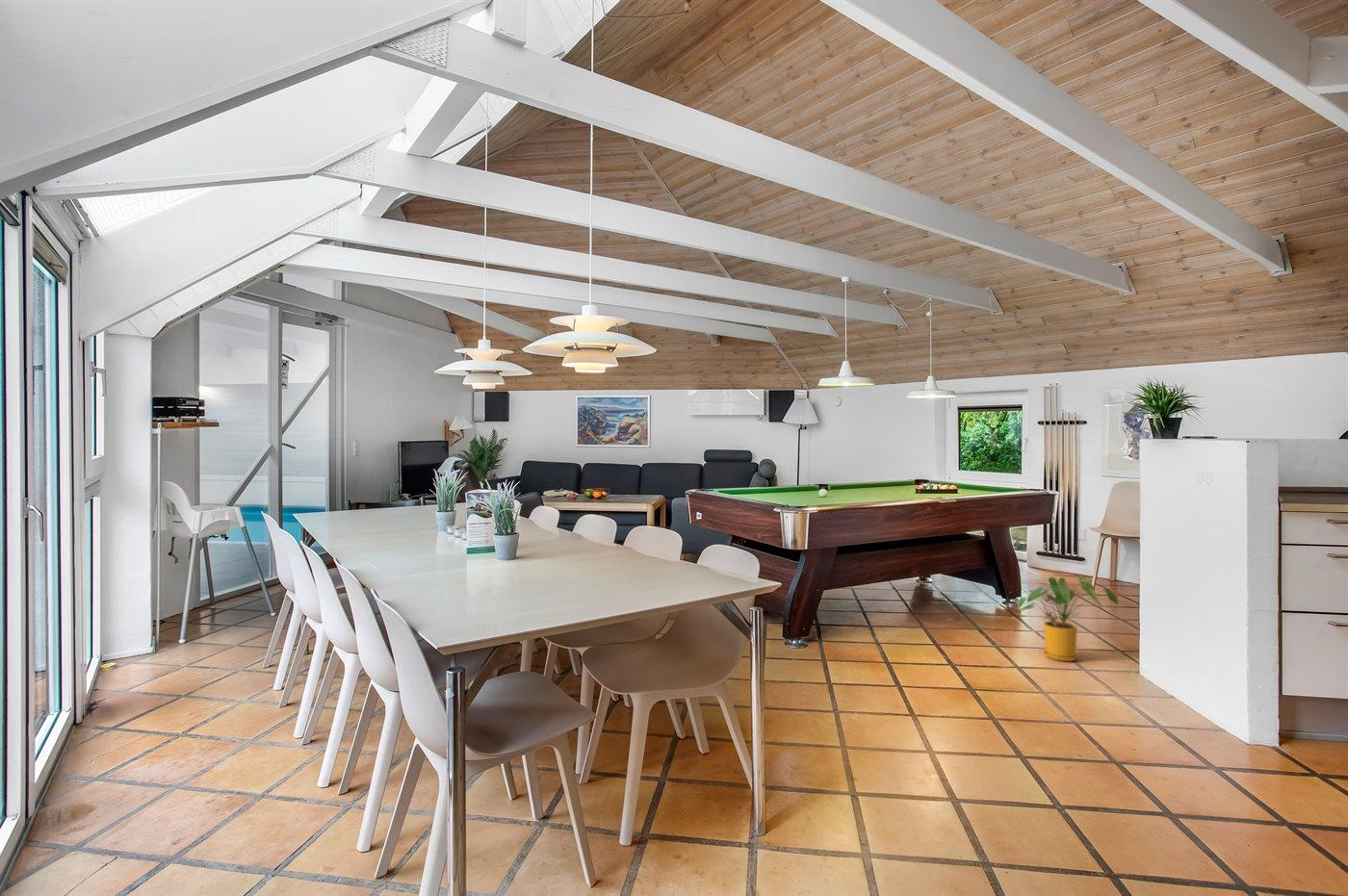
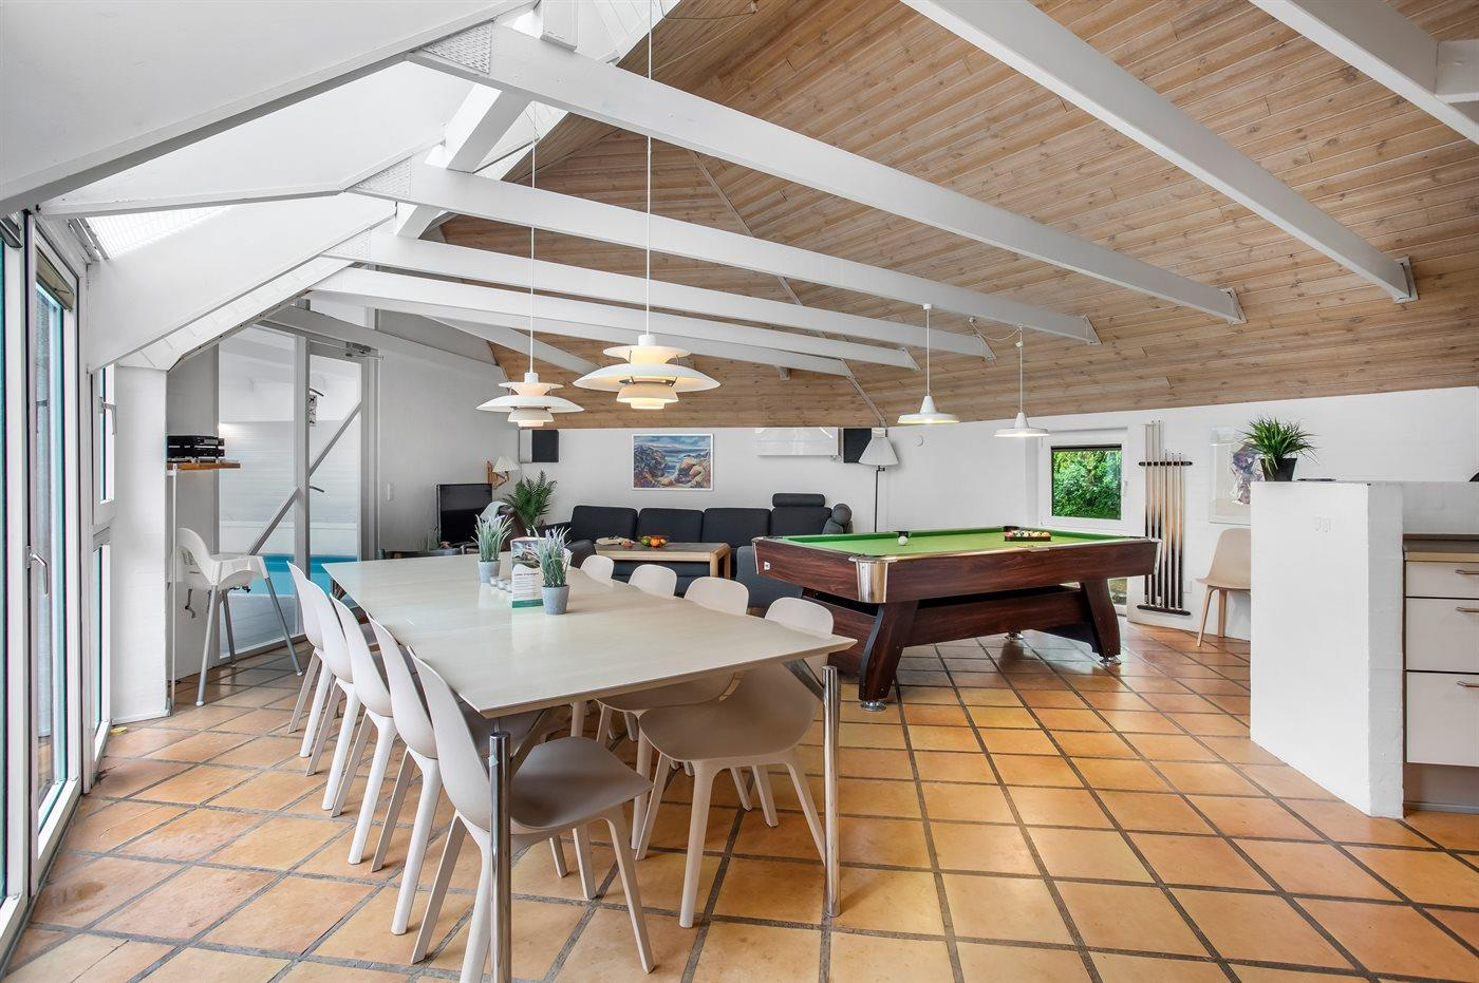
- house plant (1060, 616)
